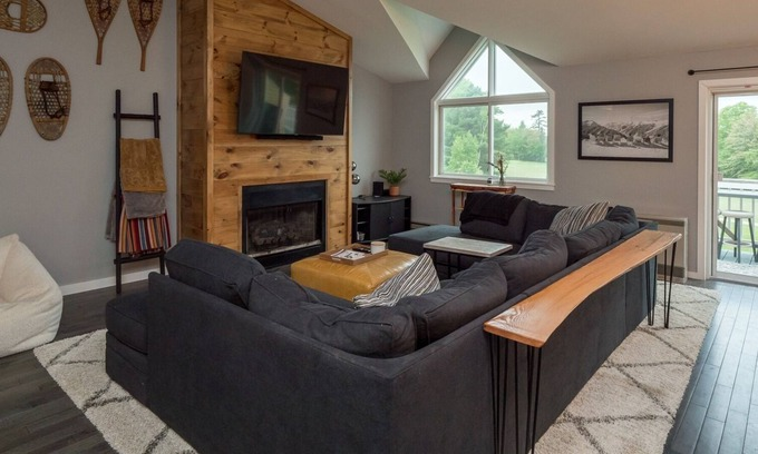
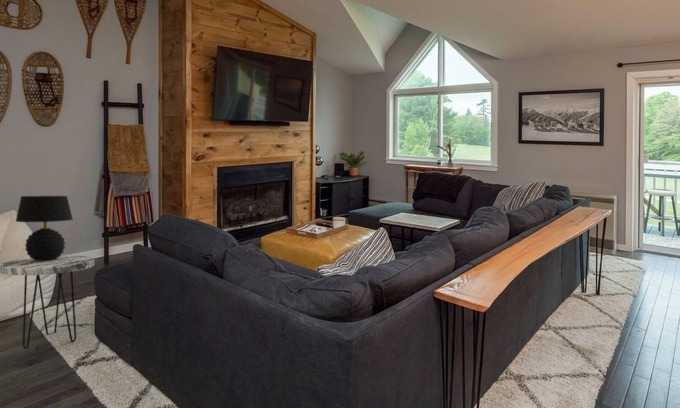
+ table lamp (45, 227)
+ side table (43, 302)
